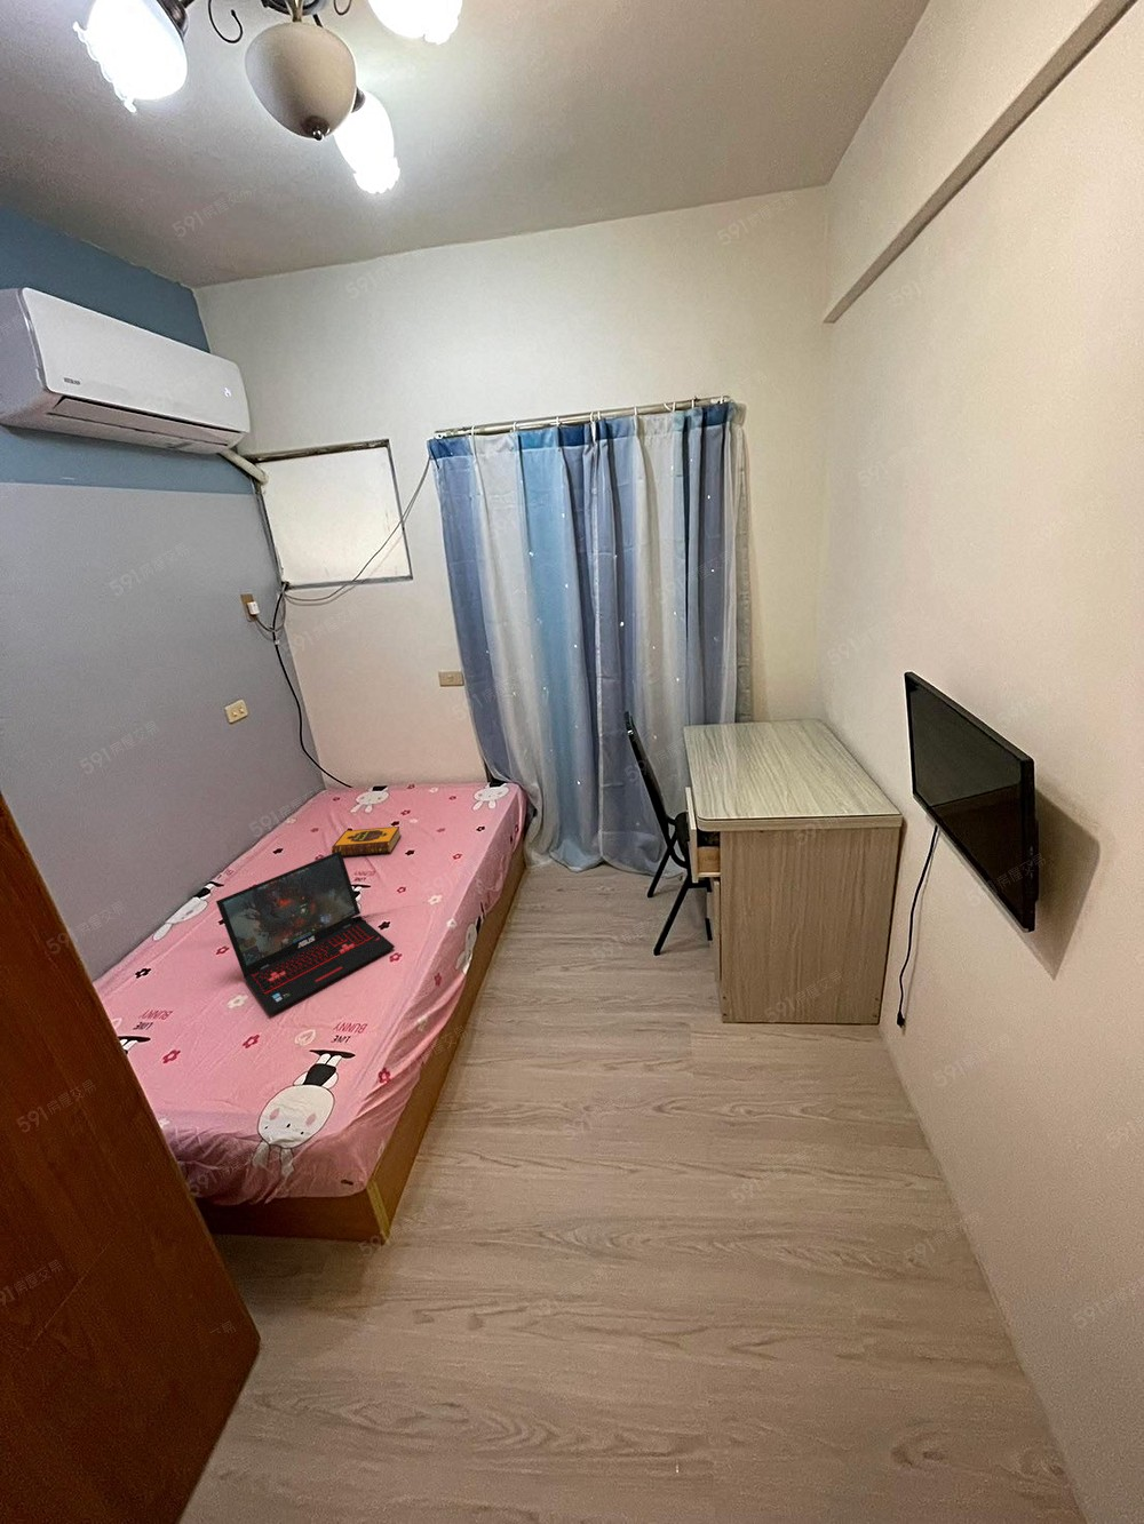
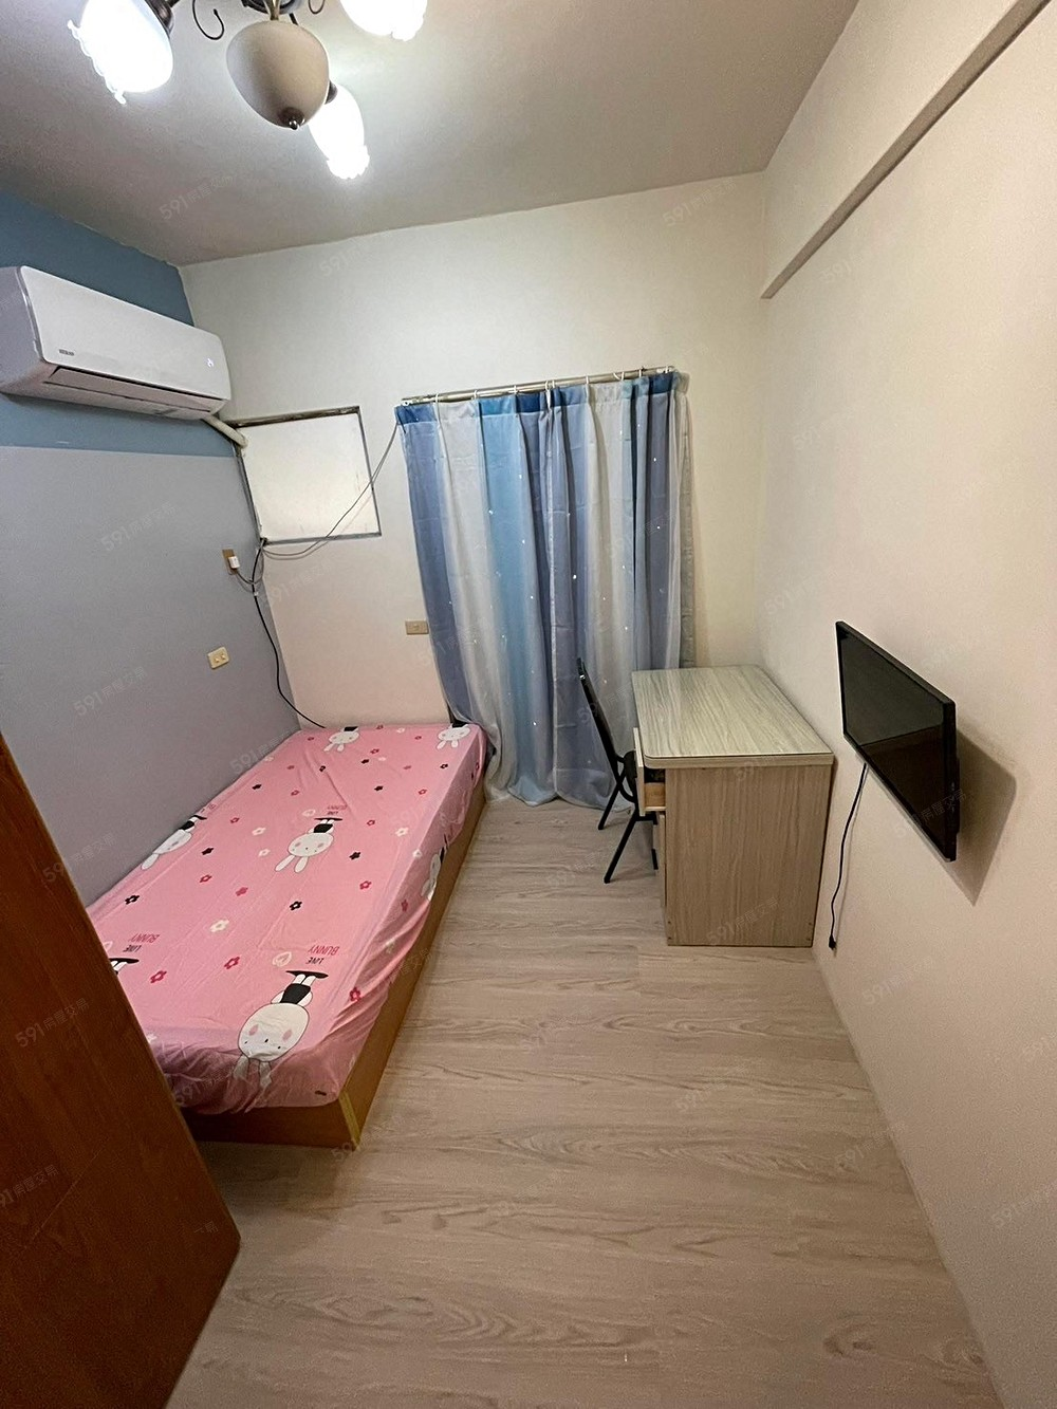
- laptop (309, 926)
- hardback book (367, 842)
